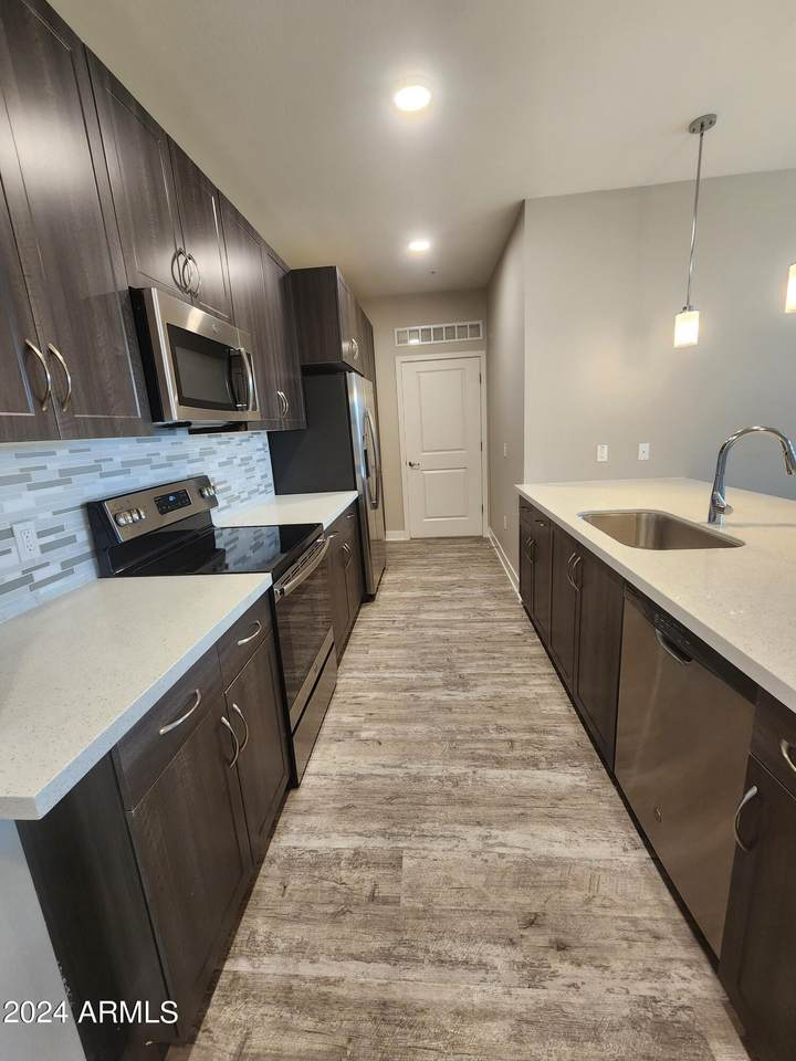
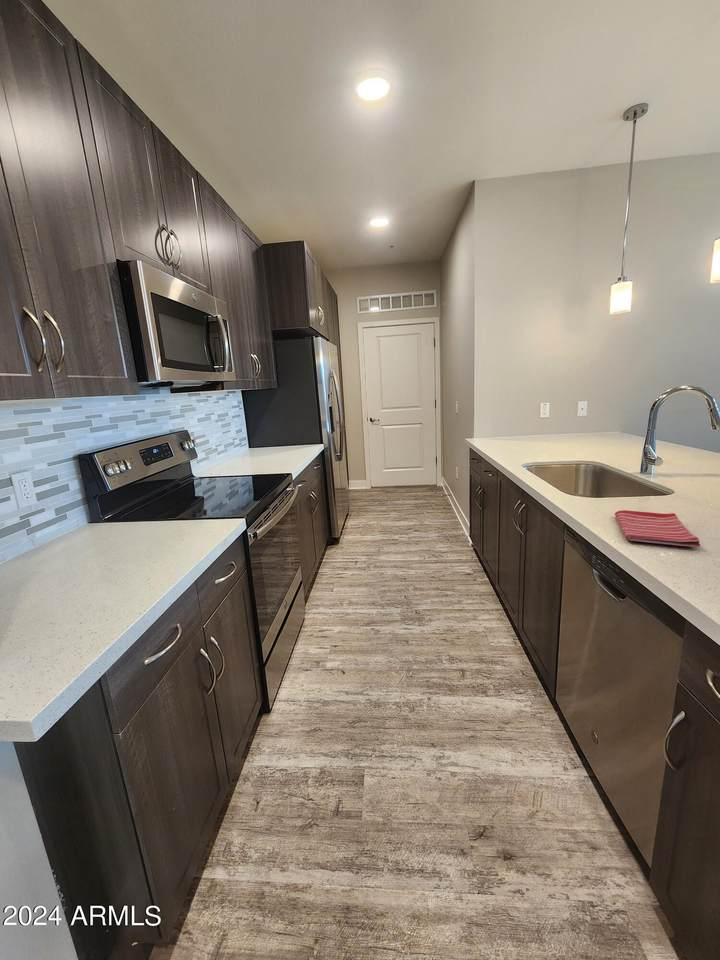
+ dish towel (653, 526)
